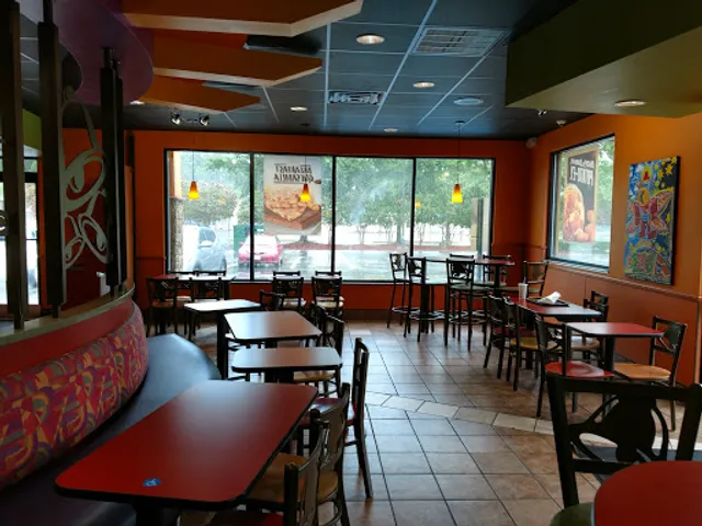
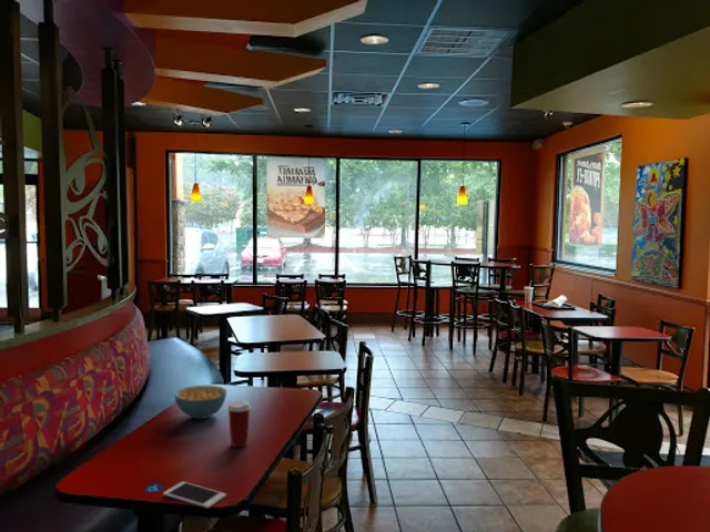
+ cereal bowl (201, 403)
+ cell phone (194, 494)
+ paper cup (239, 423)
